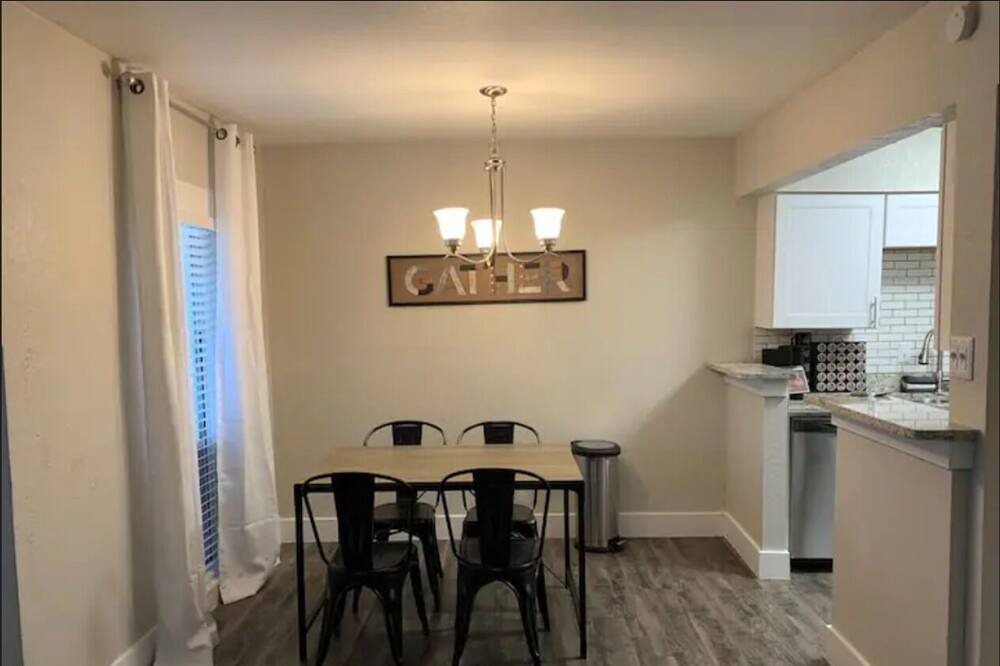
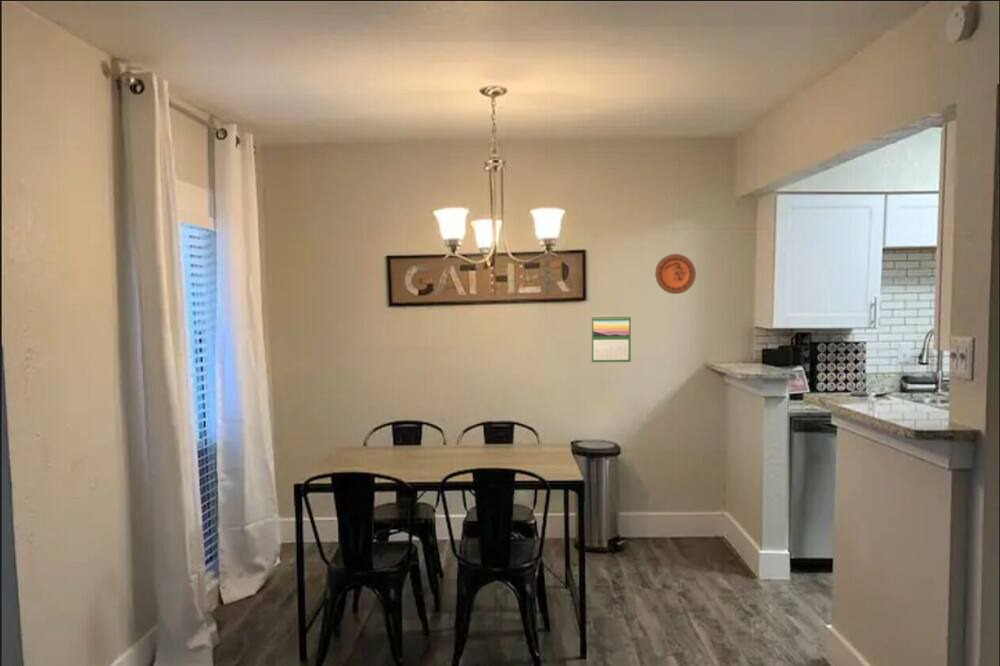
+ calendar (611, 338)
+ decorative plate (675, 274)
